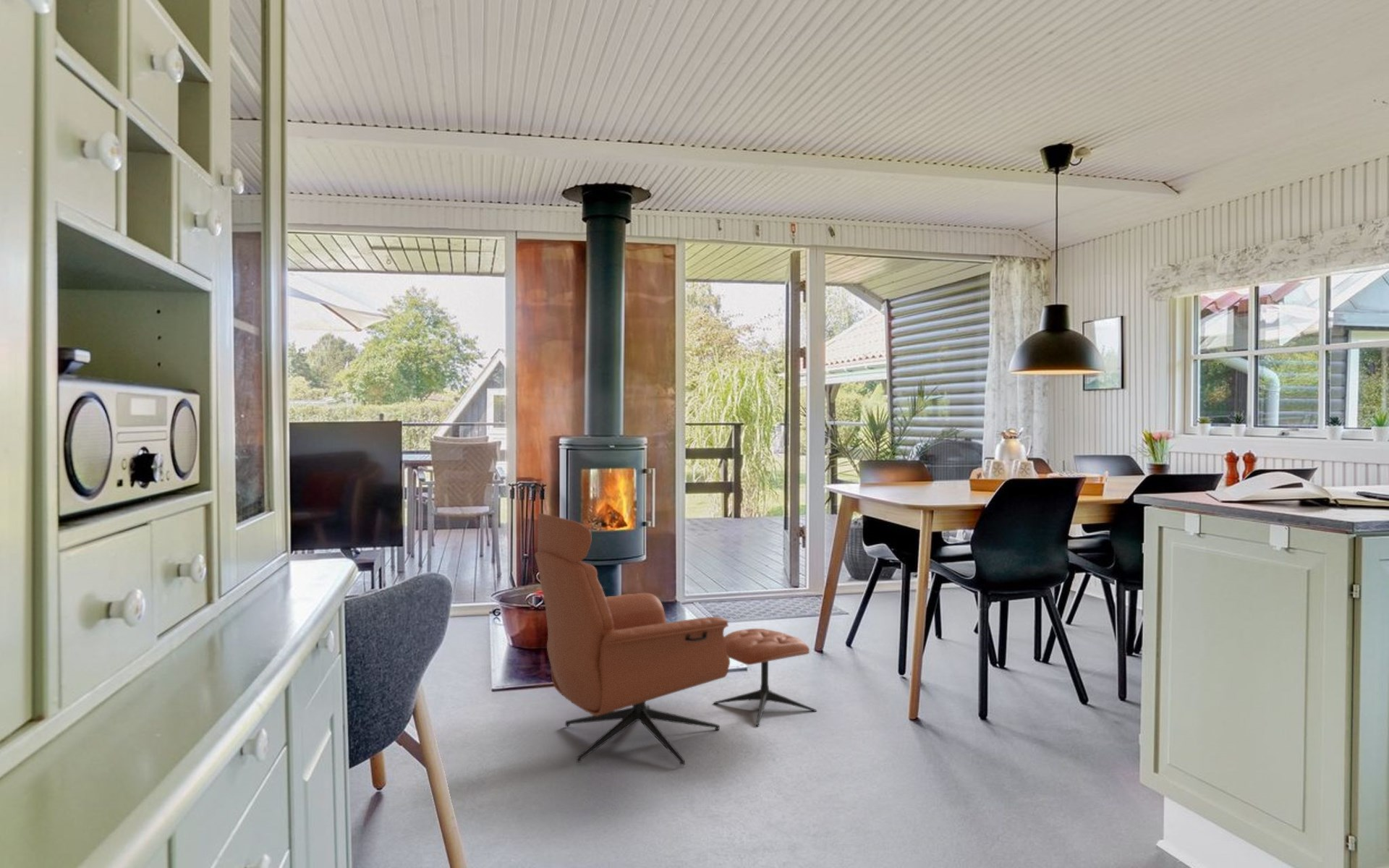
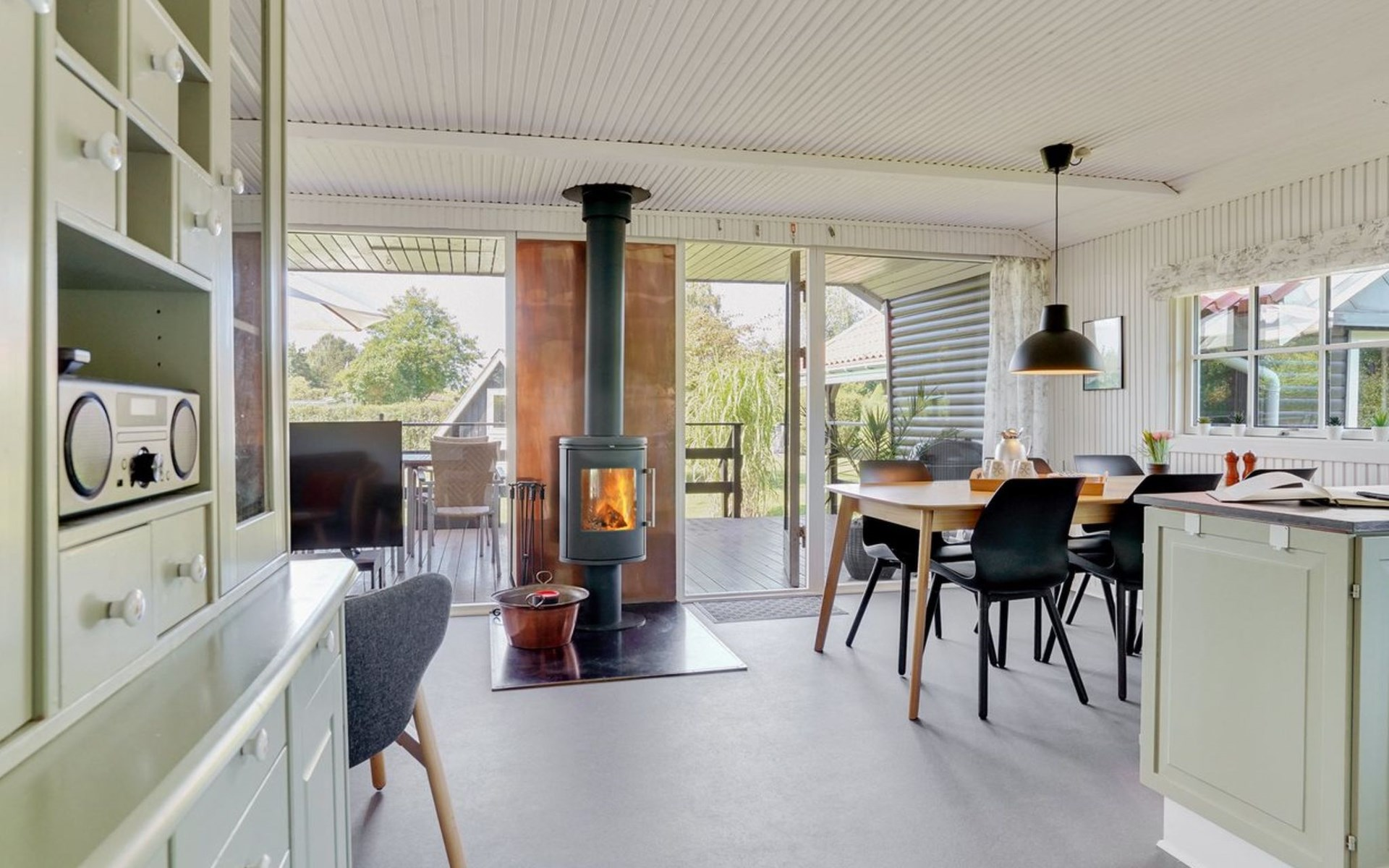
- armchair (681, 621)
